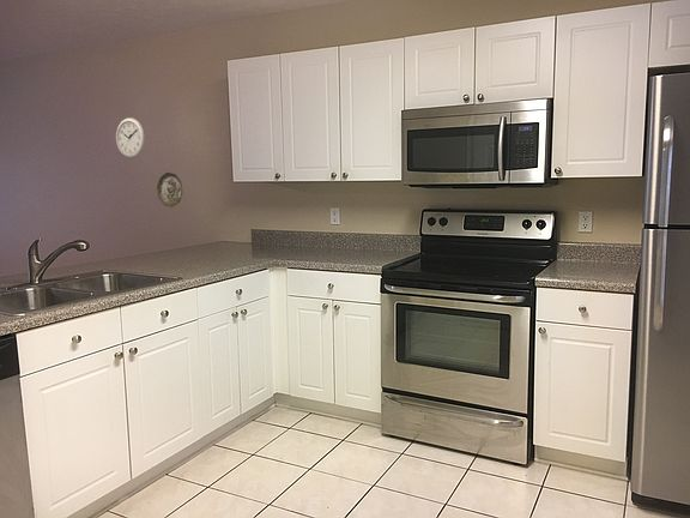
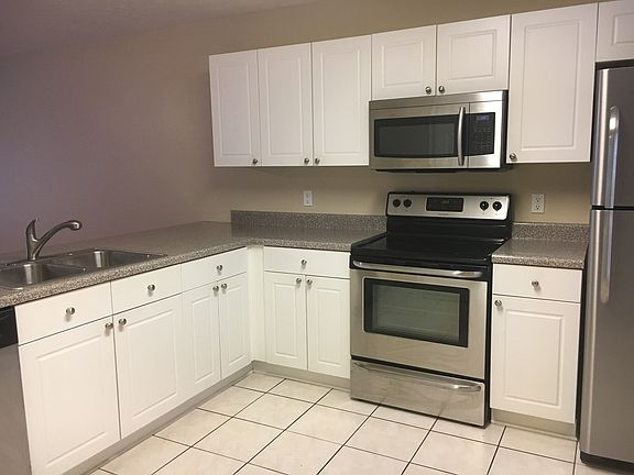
- decorative plate (170, 189)
- wall clock (129, 138)
